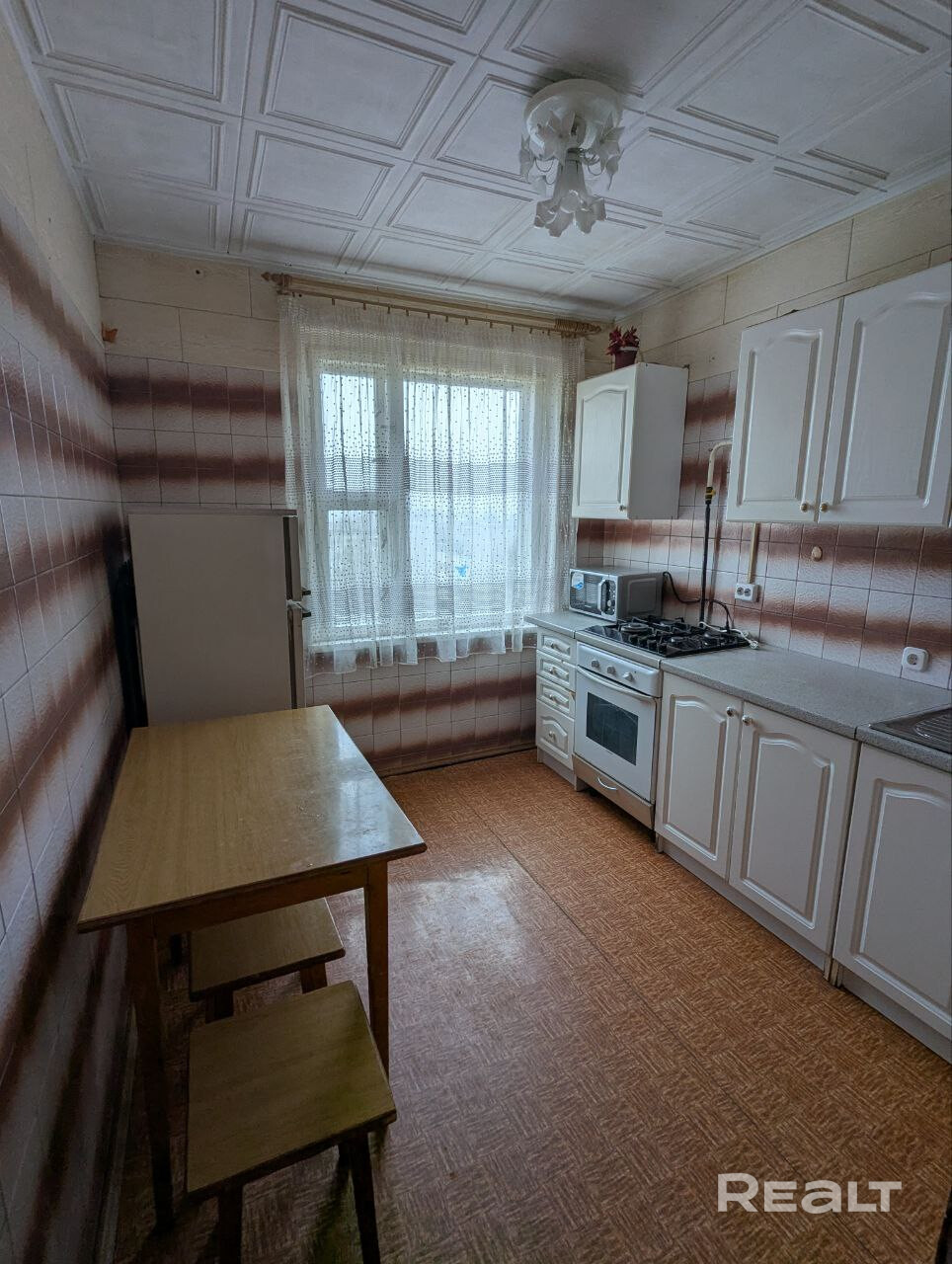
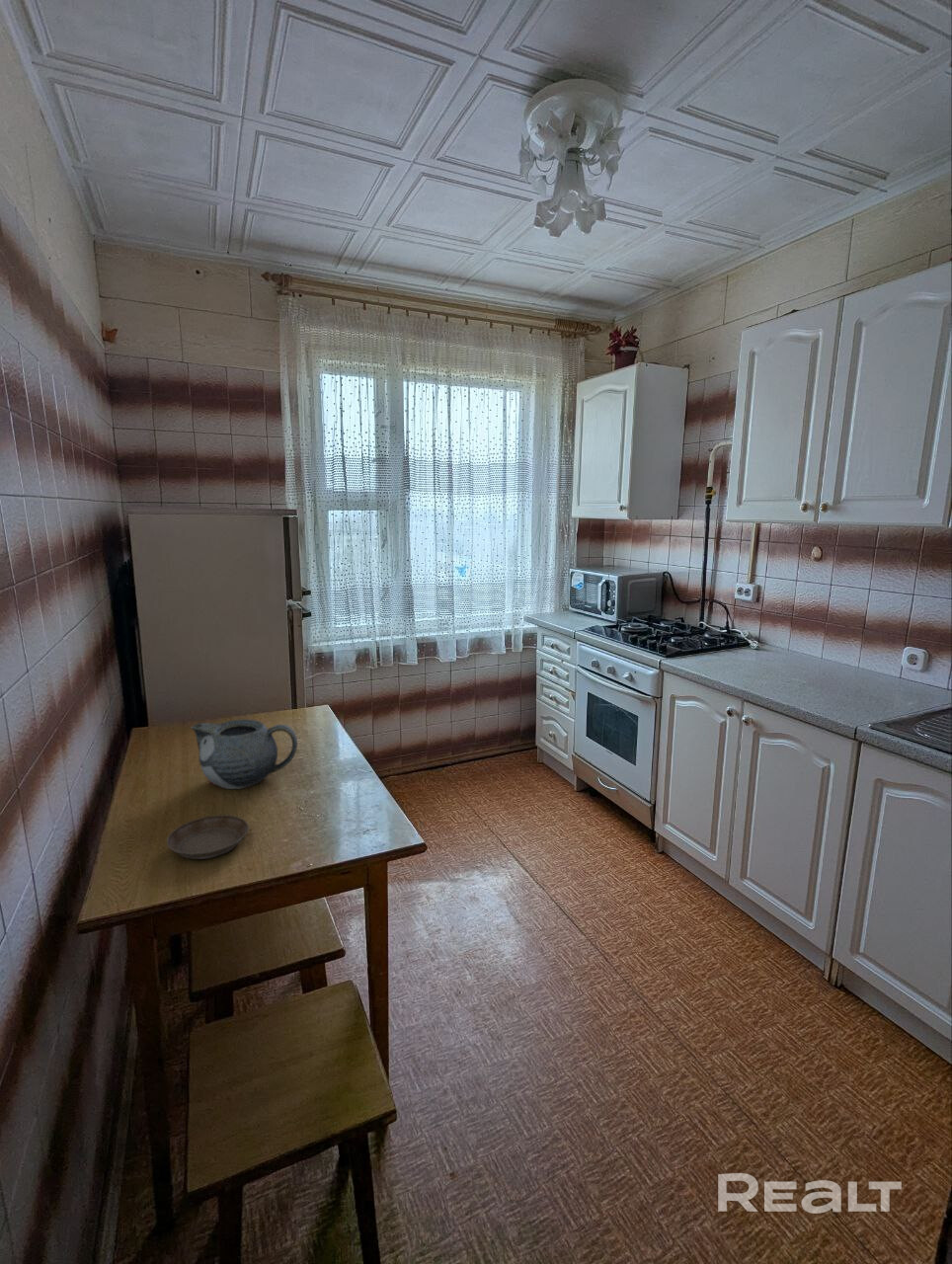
+ teapot (246, 750)
+ saucer (208, 838)
